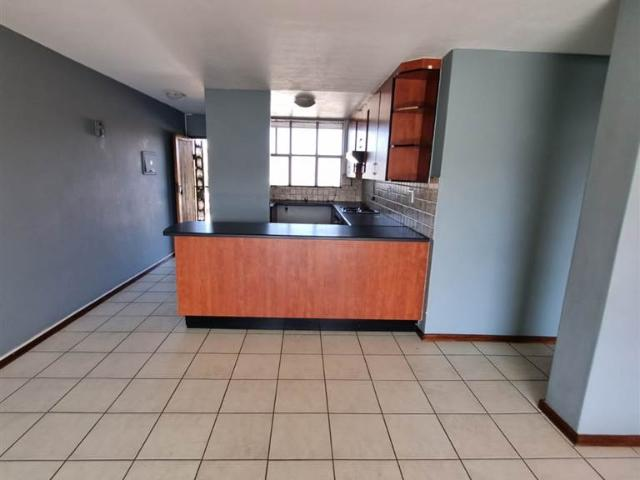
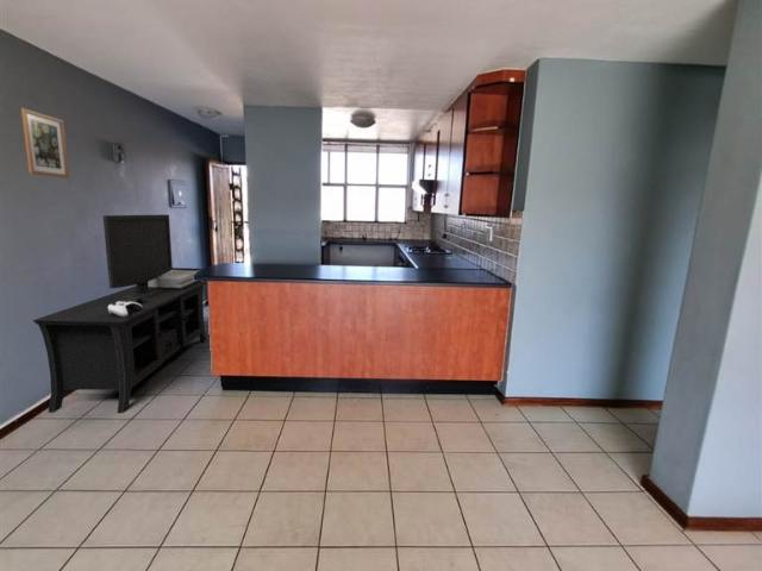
+ wall art (46, 145)
+ media console (142, 294)
